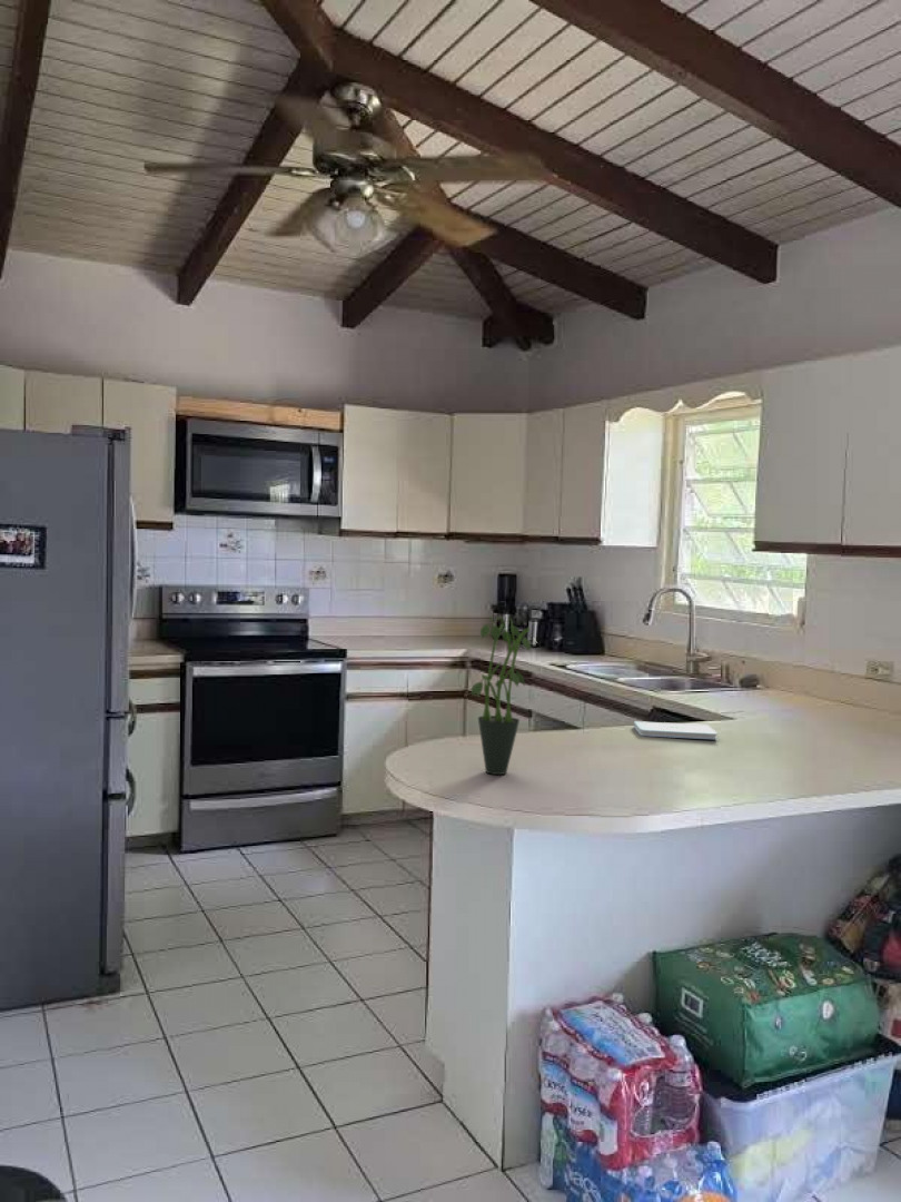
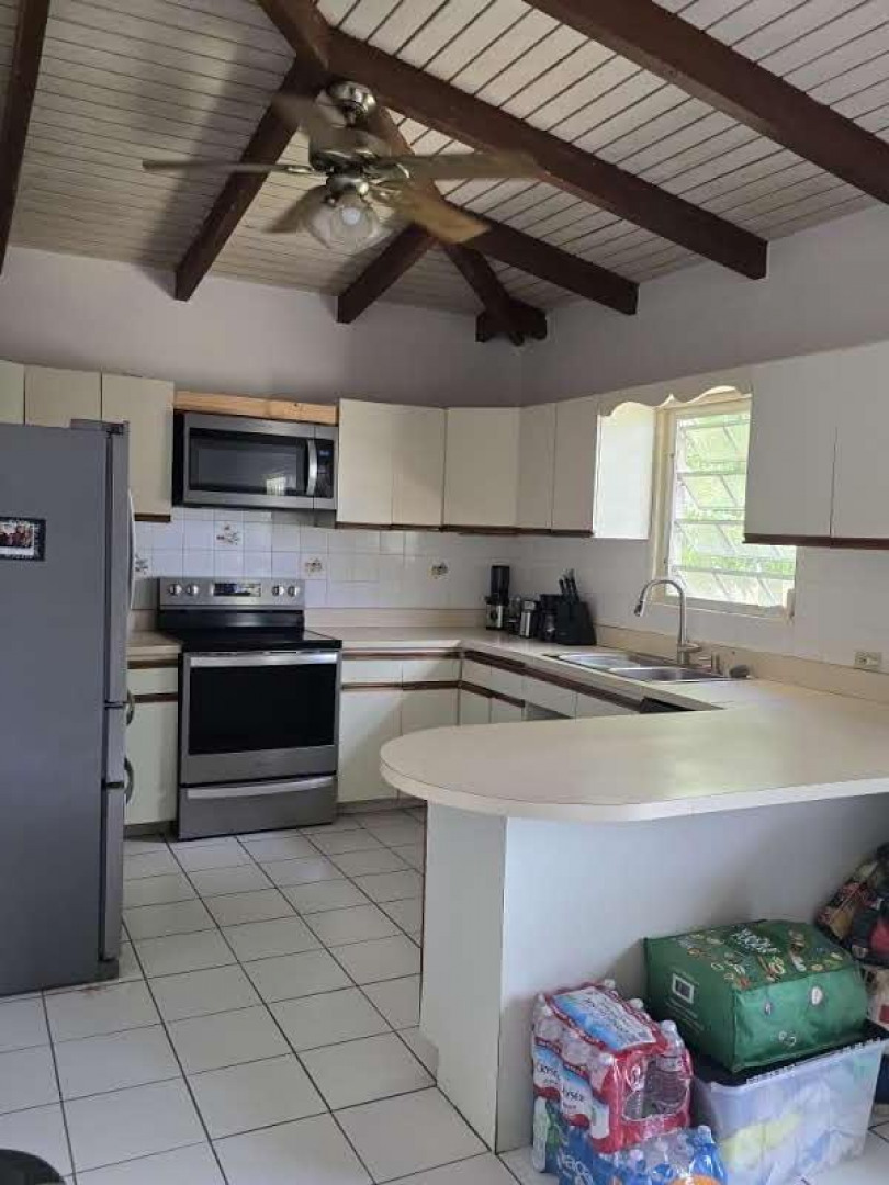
- potted plant (506, 696)
- notepad (674, 730)
